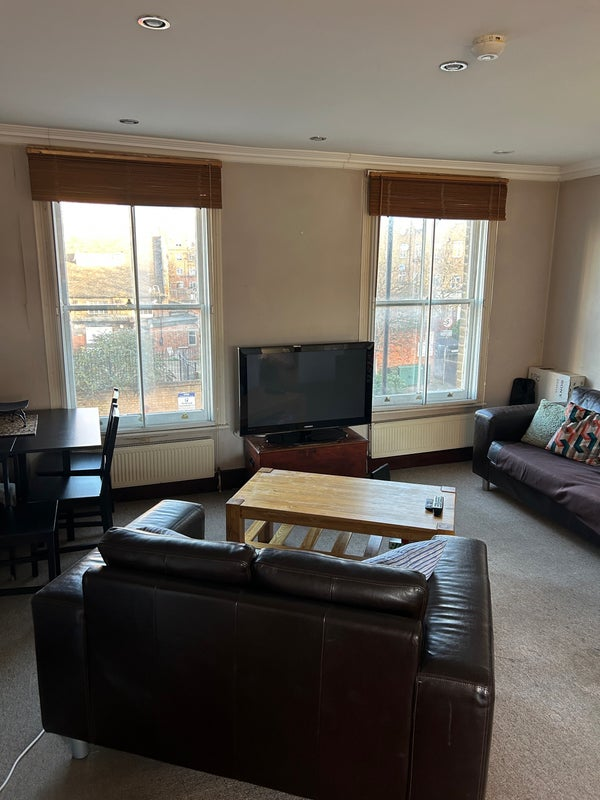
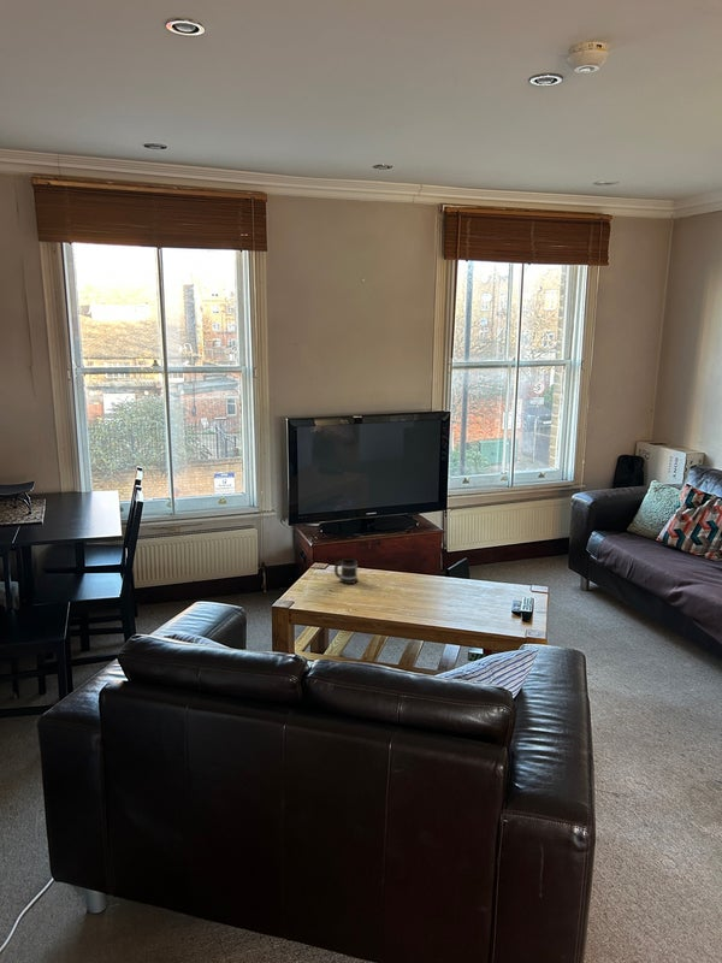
+ mug (345, 571)
